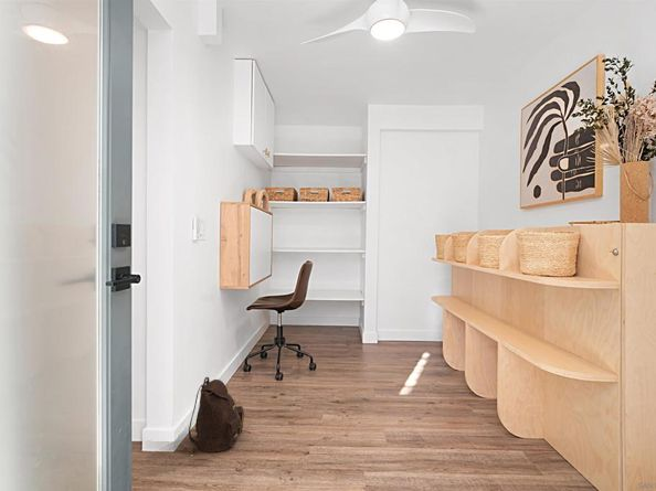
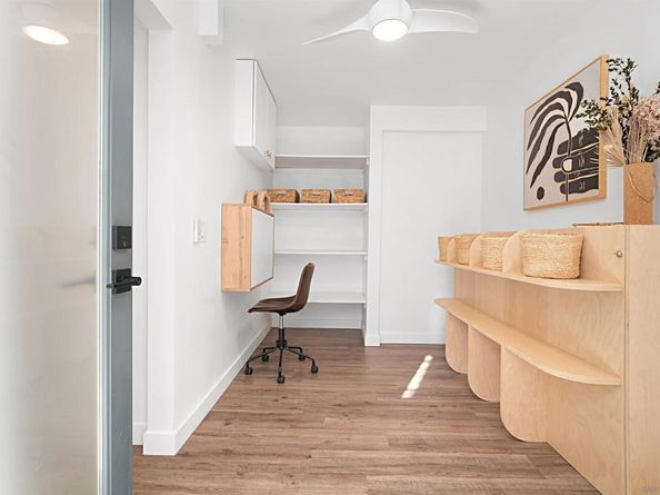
- backpack (216, 408)
